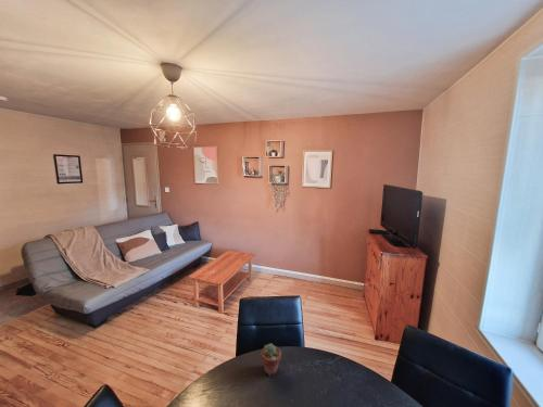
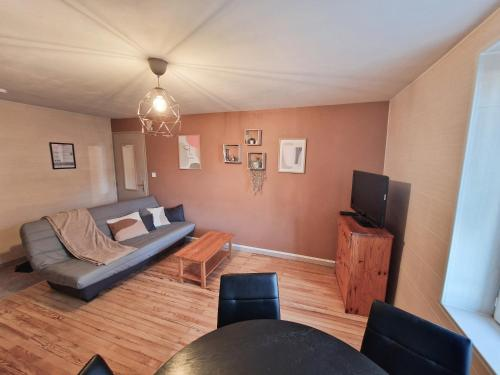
- potted succulent (270, 357)
